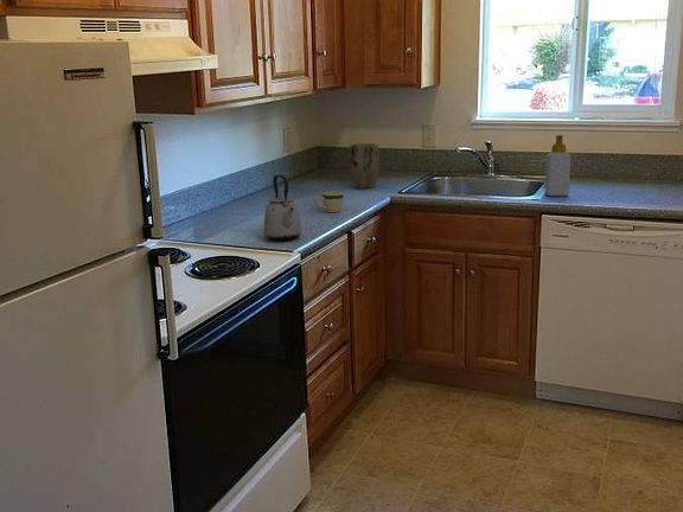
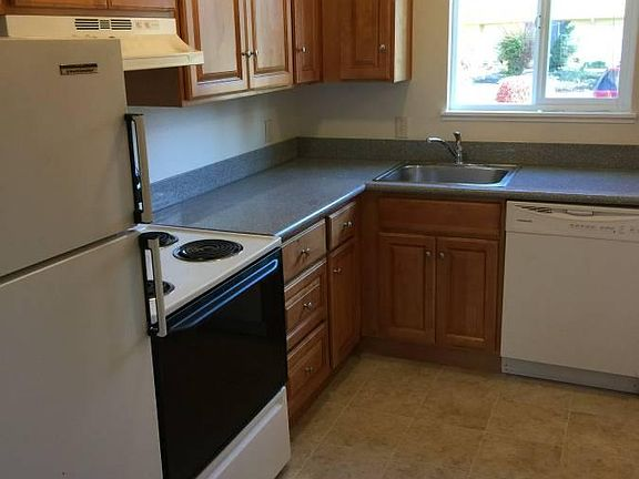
- plant pot (364, 166)
- kettle (283, 207)
- soap bottle (557, 165)
- mug (328, 201)
